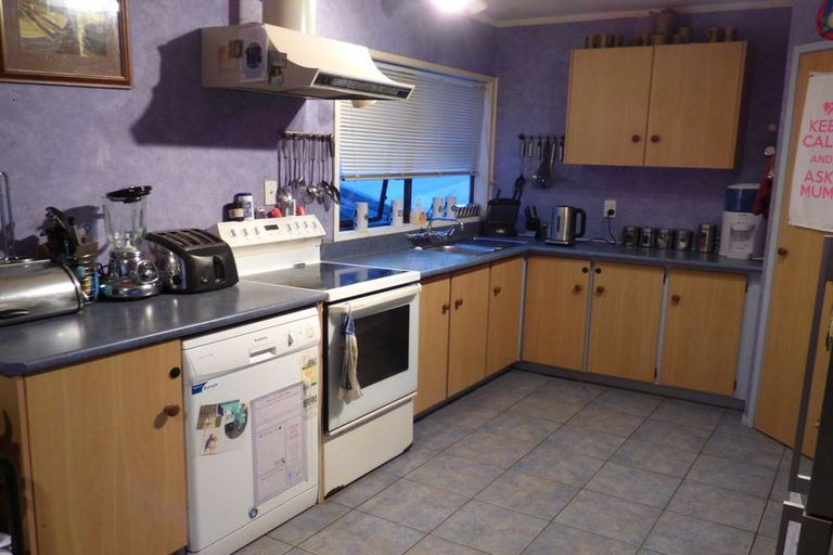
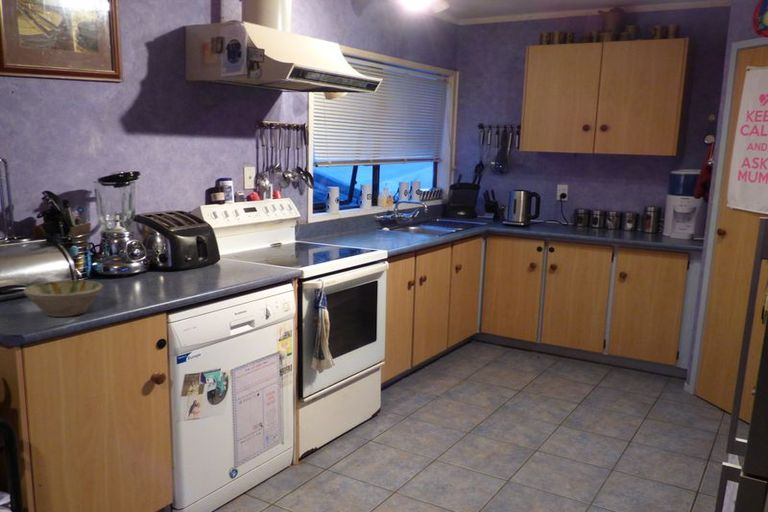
+ bowl (64, 299)
